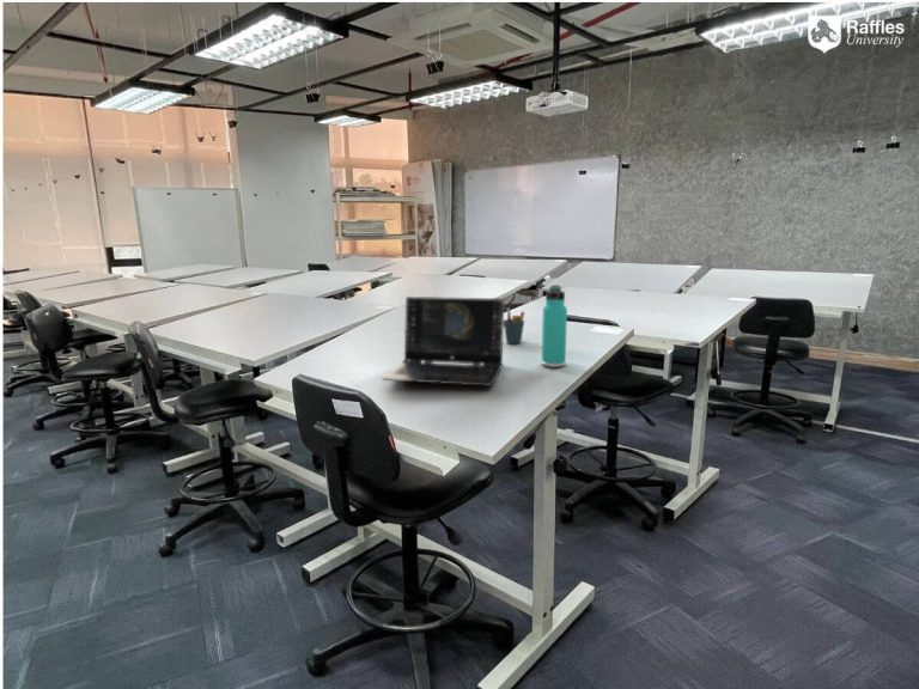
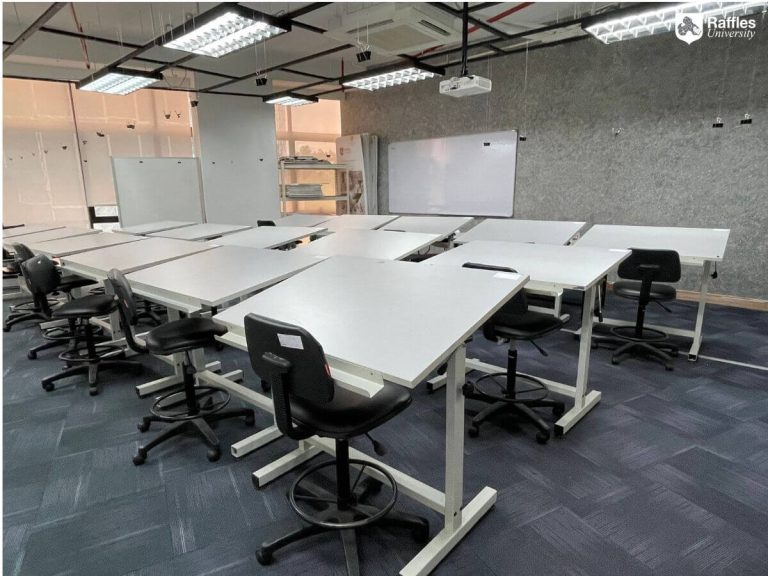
- thermos bottle (554, 325)
- pen holder (513, 325)
- laptop computer (444, 339)
